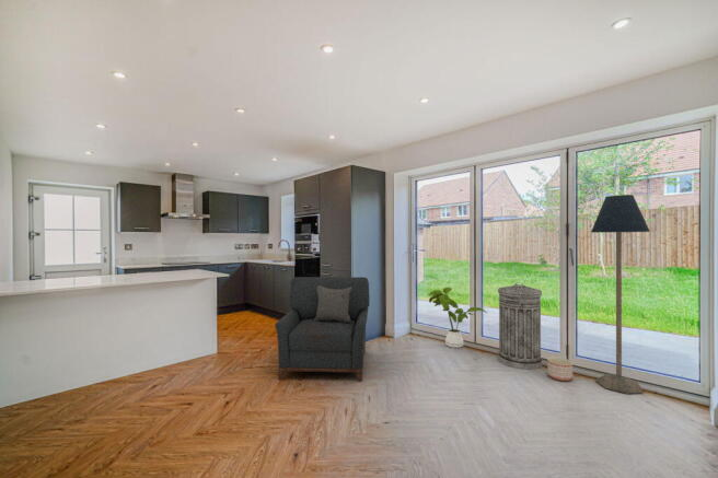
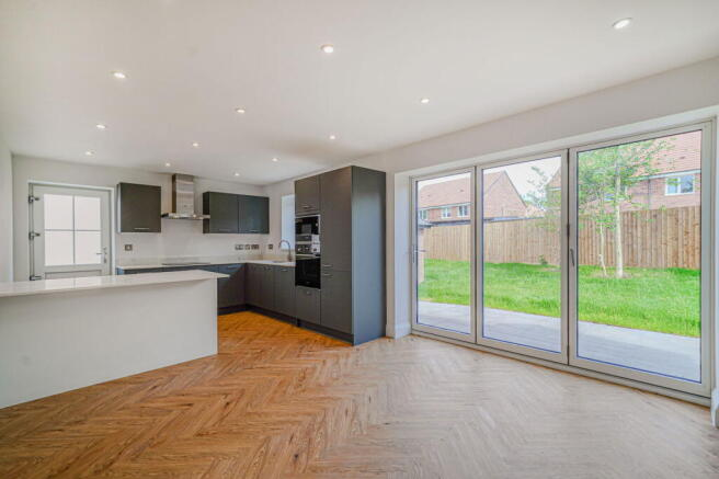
- floor lamp (618, 290)
- planter (559, 369)
- trash can (519, 322)
- house plant (452, 317)
- armchair (326, 322)
